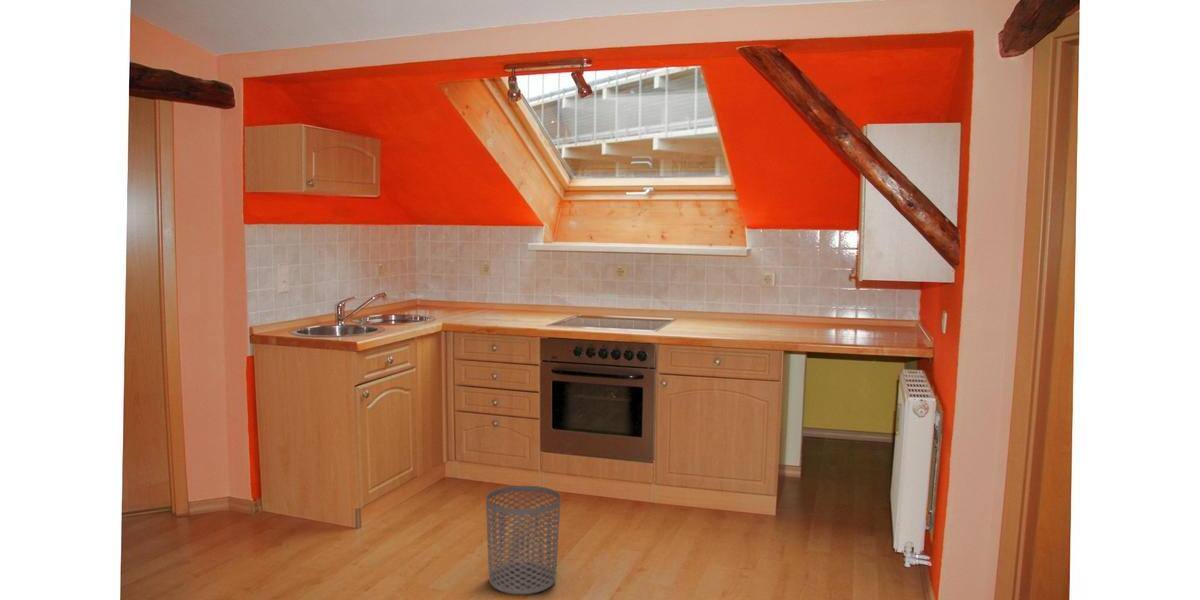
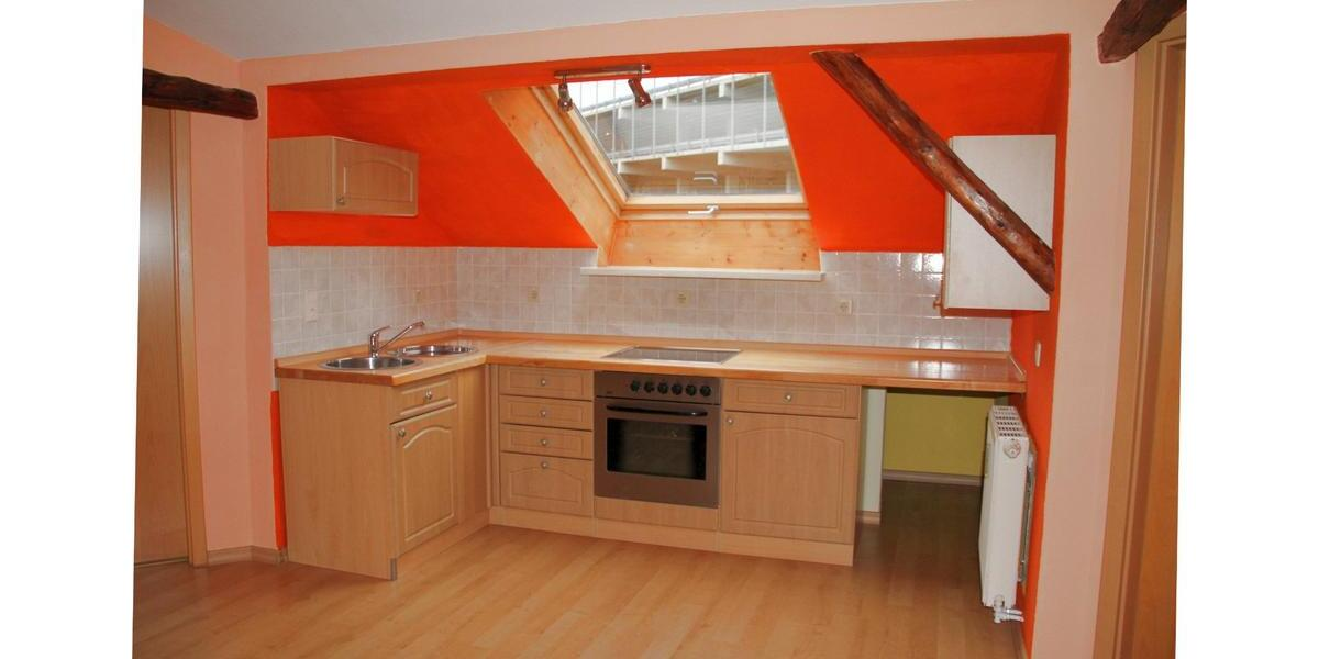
- waste bin (522, 539)
